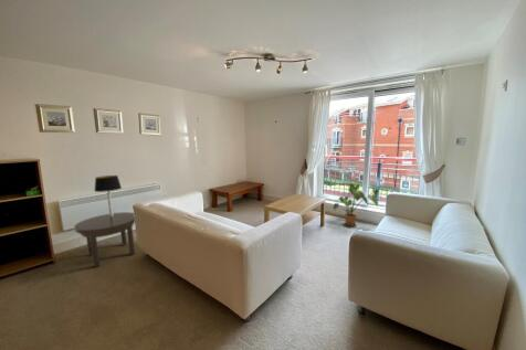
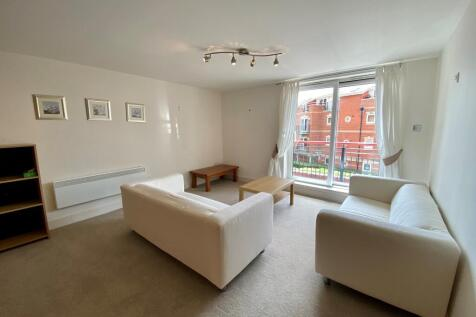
- side table (109, 234)
- house plant (354, 204)
- table lamp (108, 195)
